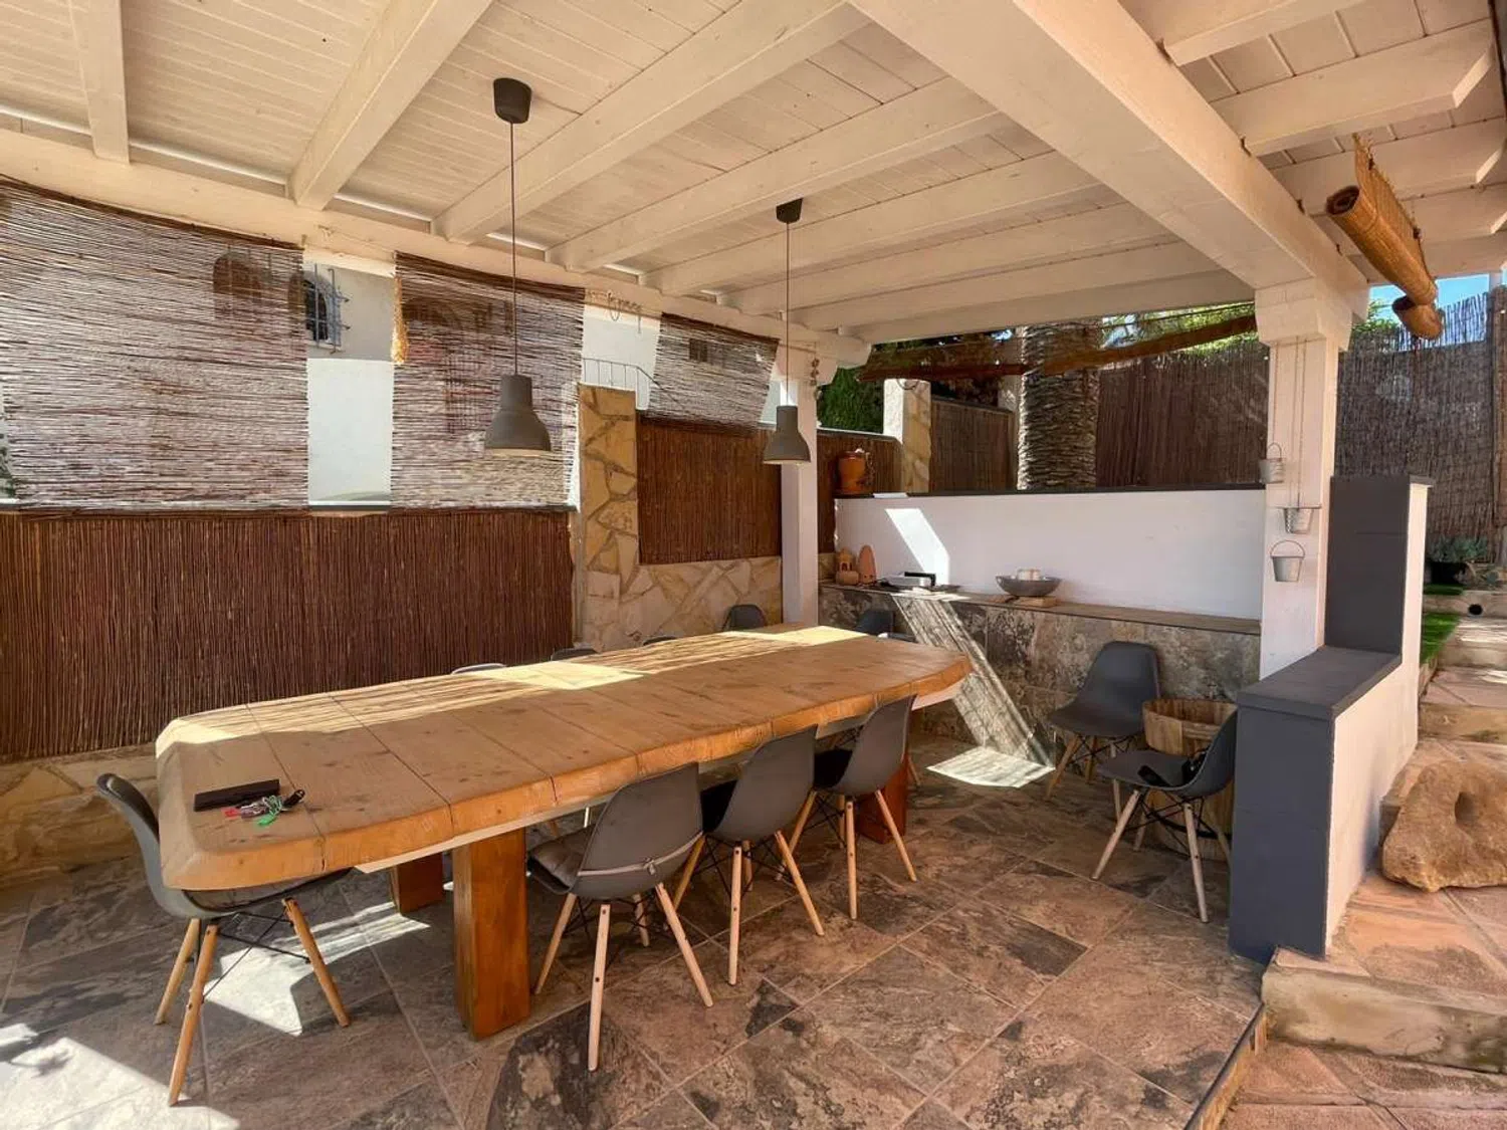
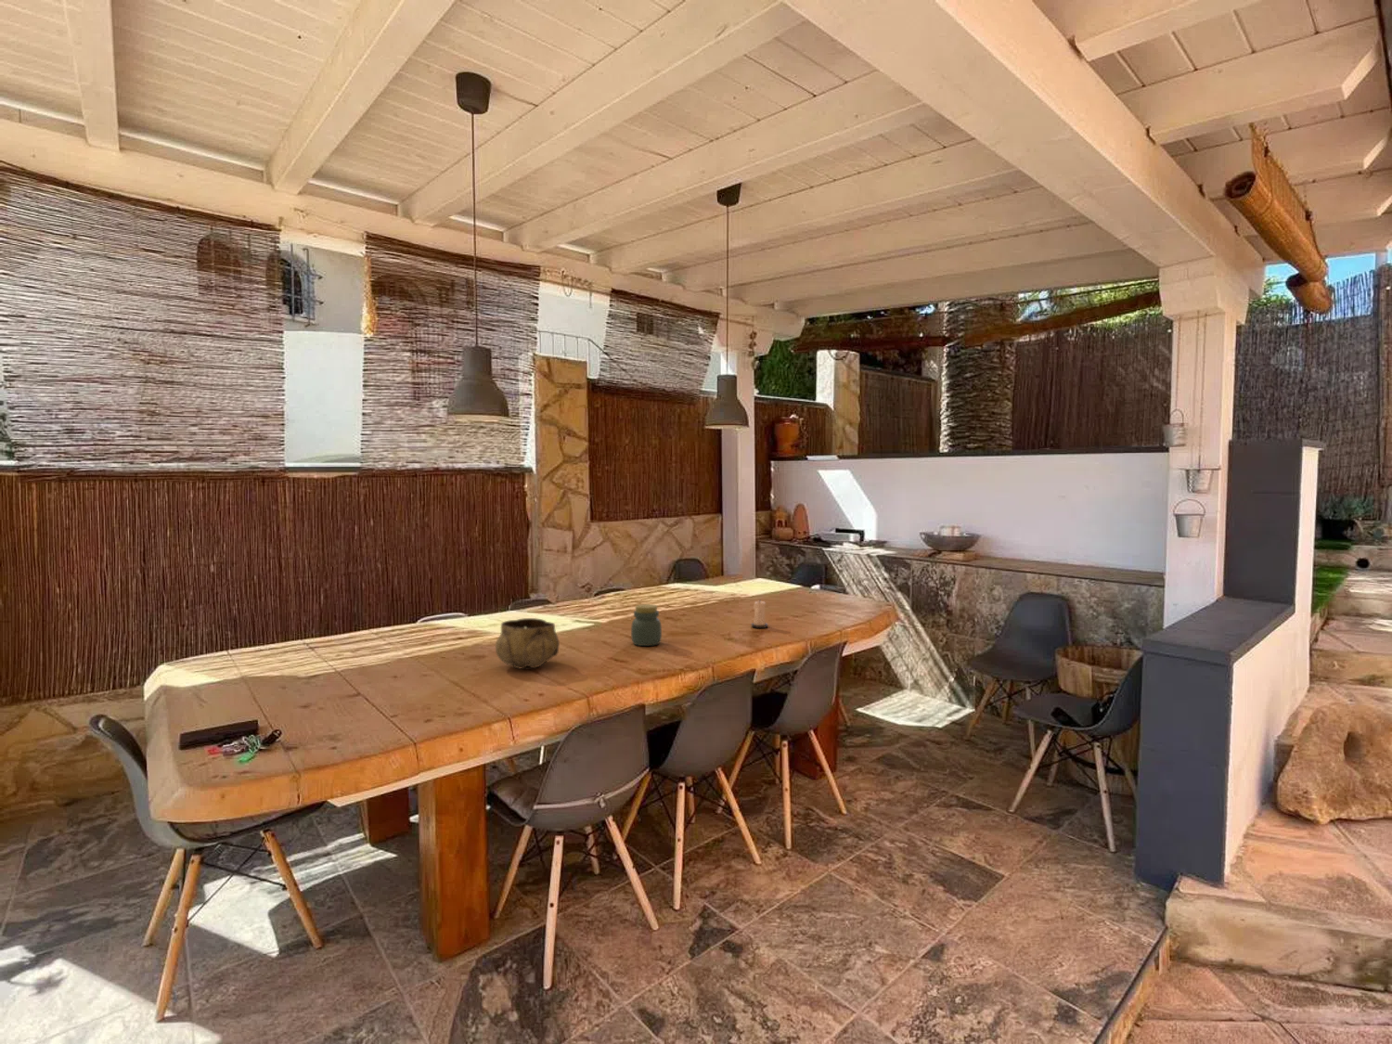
+ jar (646, 625)
+ candle (760, 613)
+ decorative bowl (527, 644)
